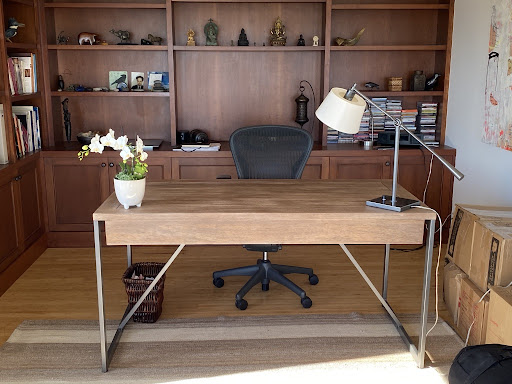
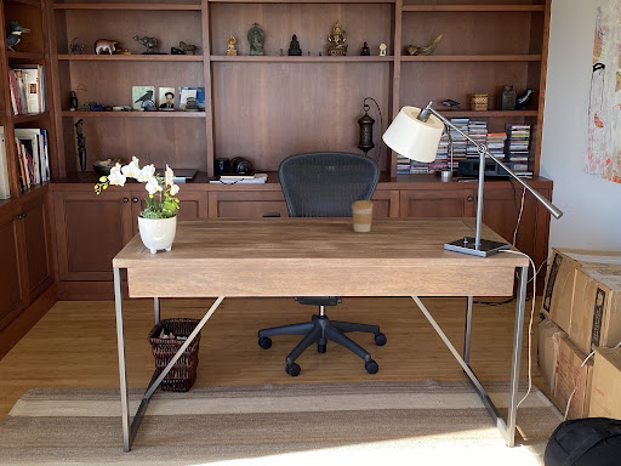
+ coffee cup (361, 215)
